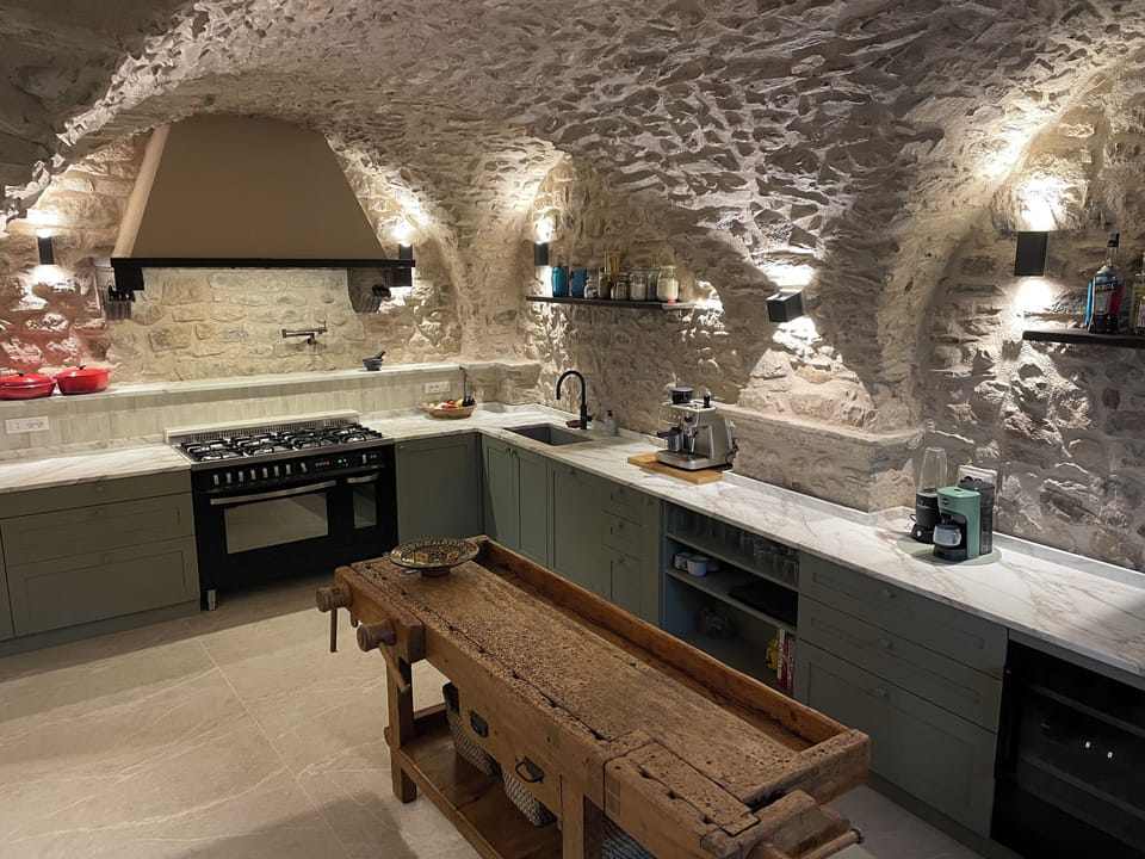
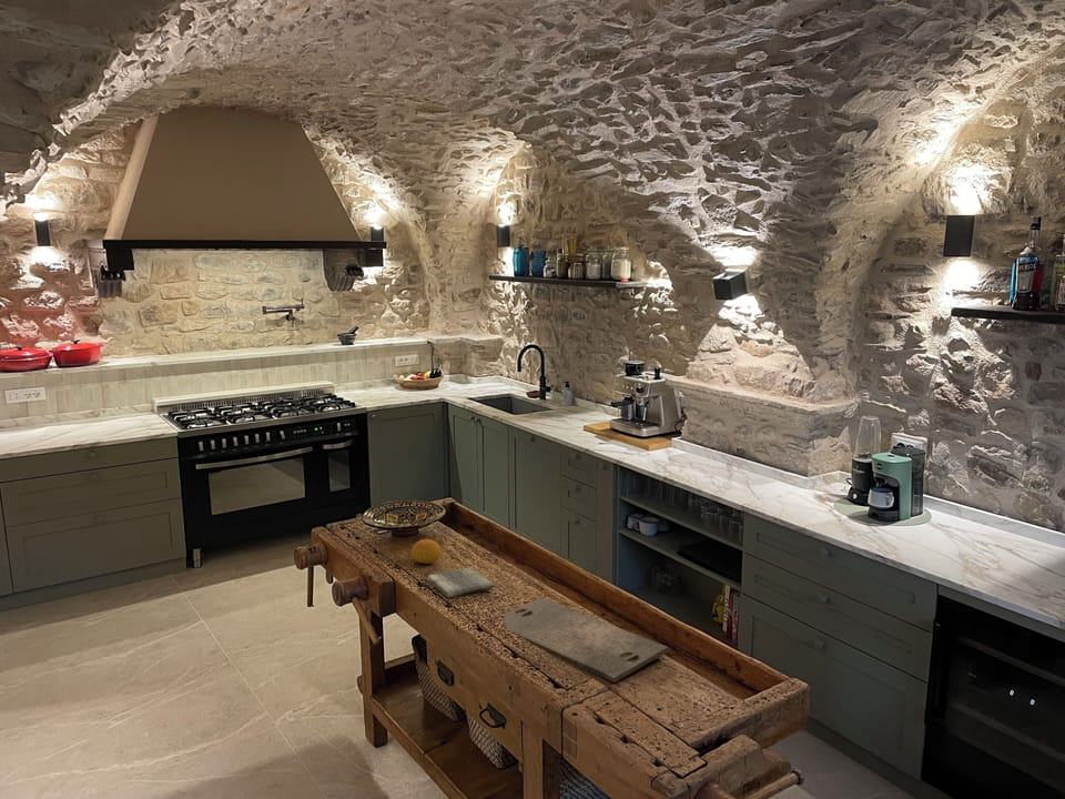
+ cutting board (574, 635)
+ dish towel (459, 579)
+ fruit (426, 550)
